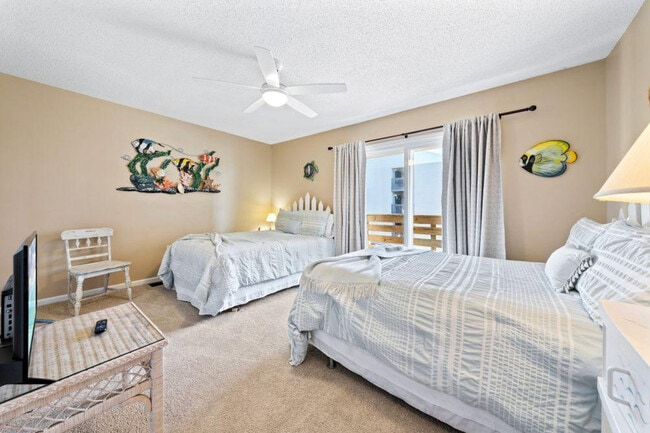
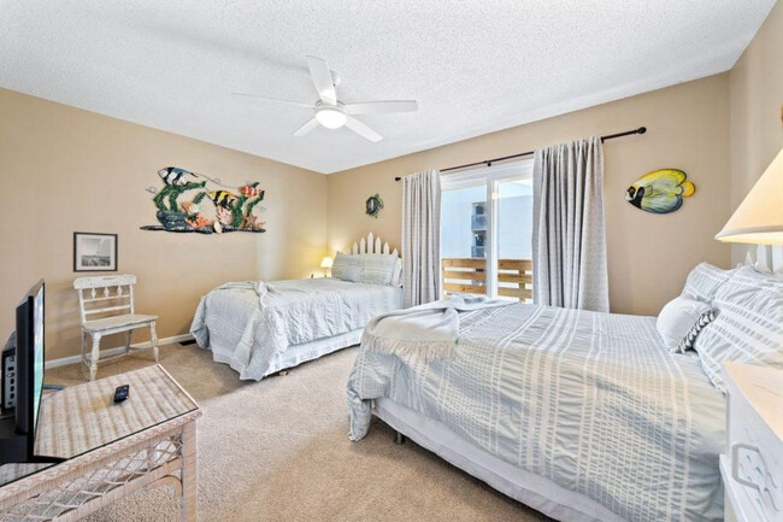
+ wall art (95, 252)
